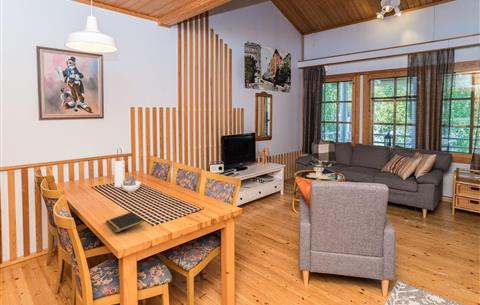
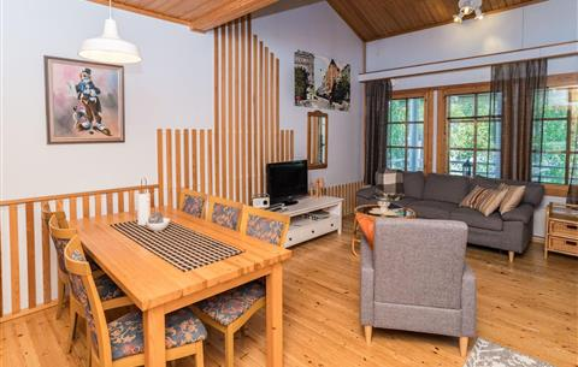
- notepad (124, 221)
